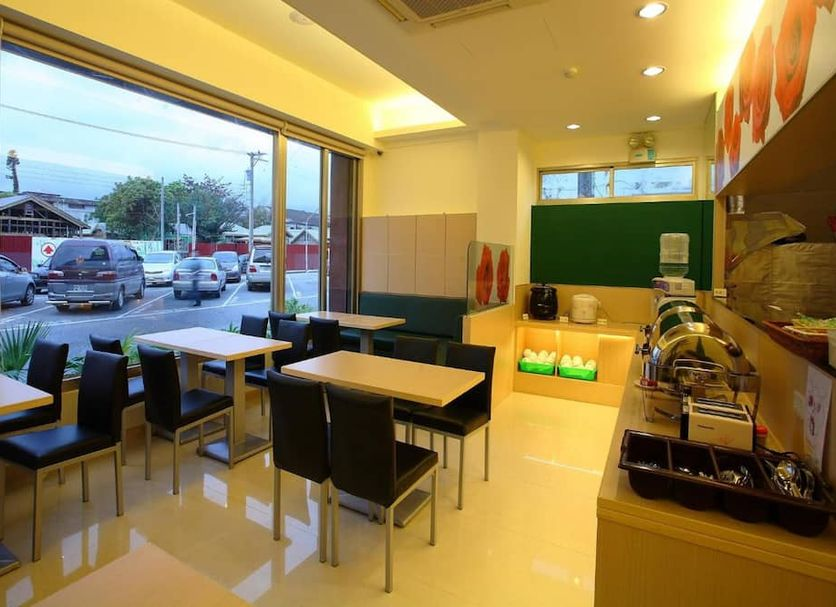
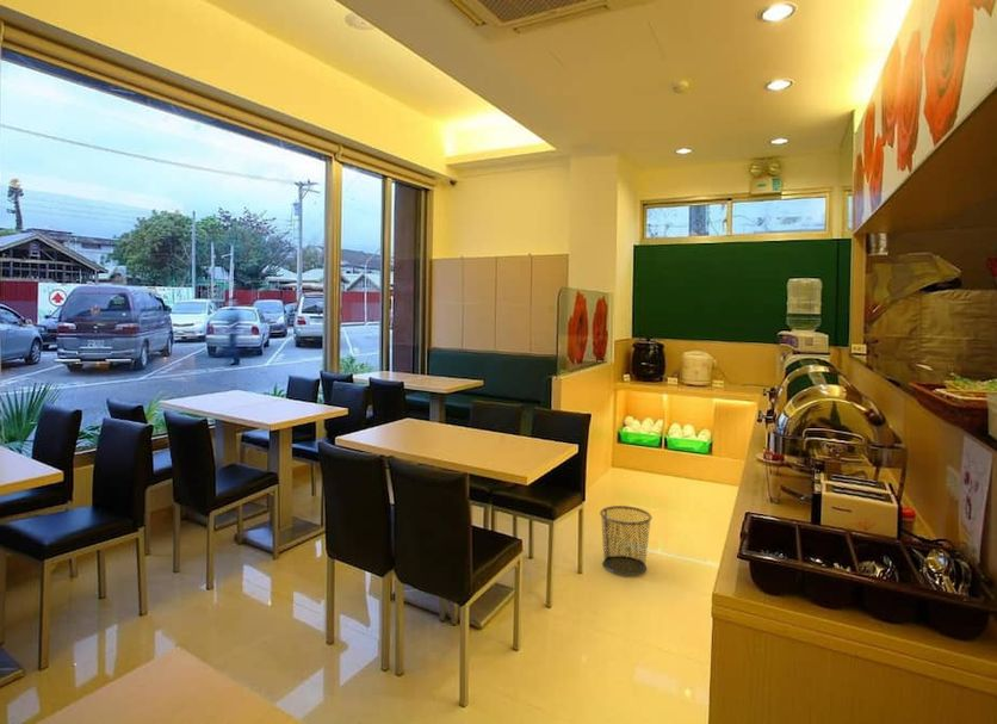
+ waste bin (625, 539)
